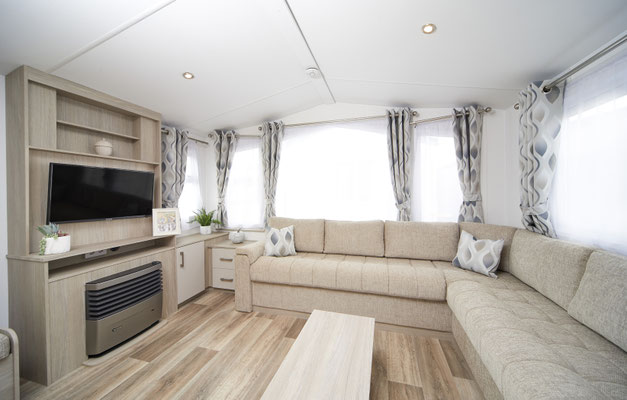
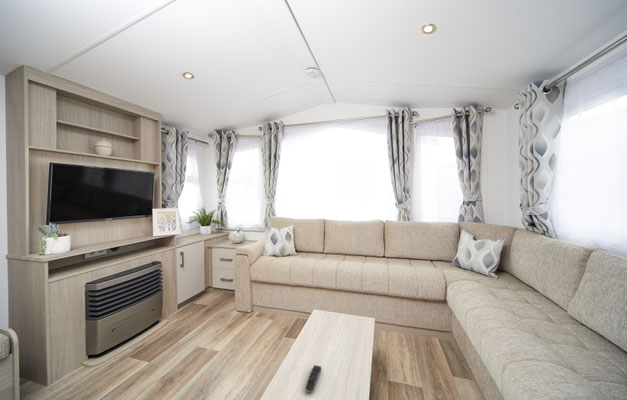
+ remote control (313, 378)
